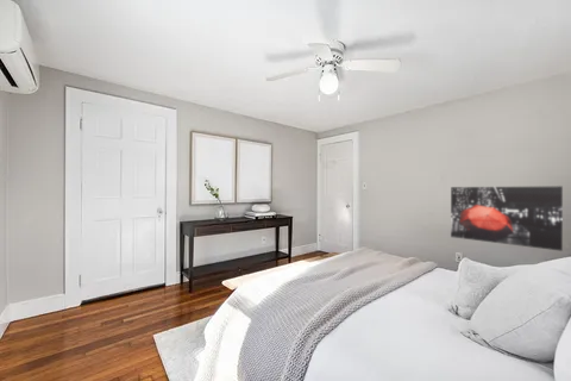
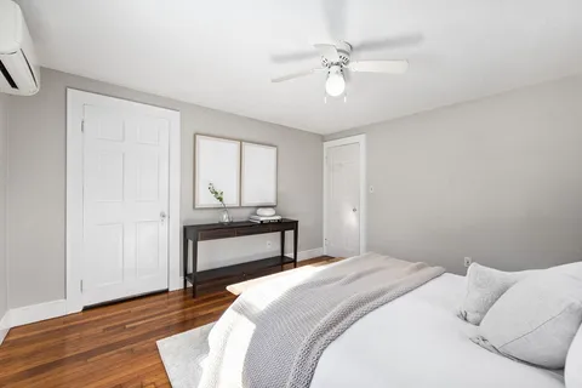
- wall art (500, 214)
